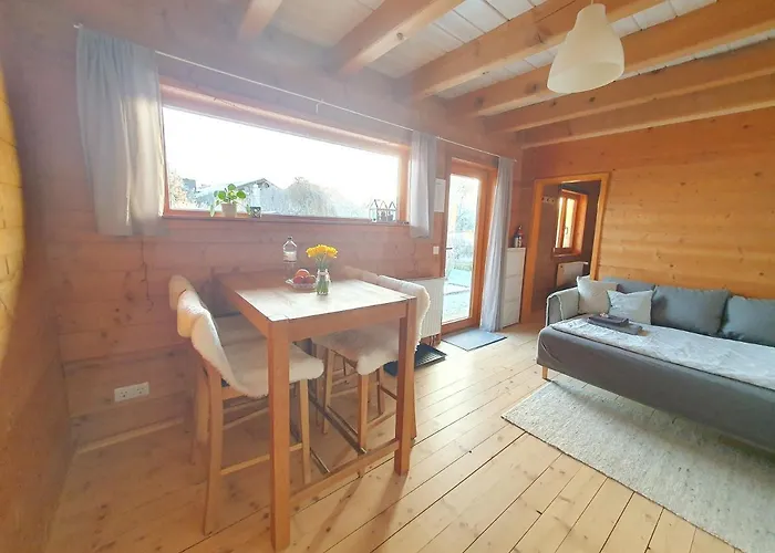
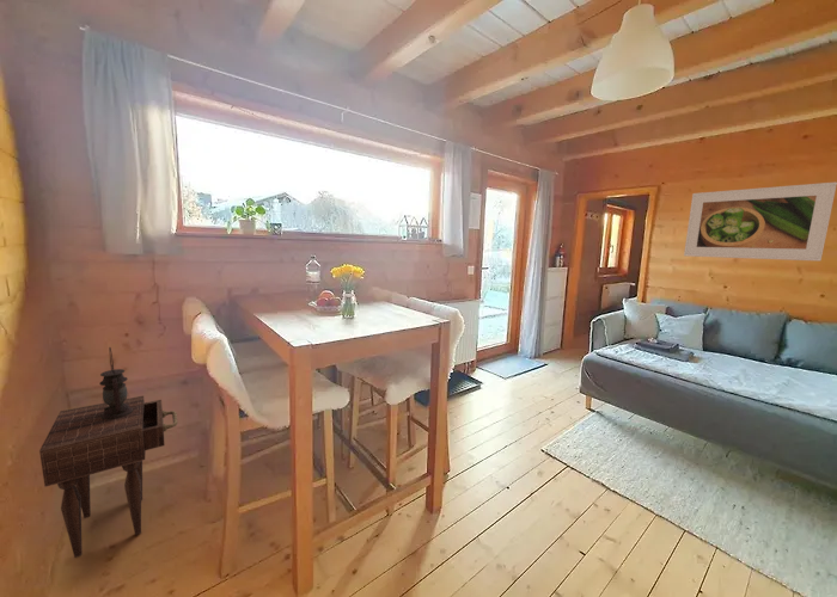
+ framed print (750, 223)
+ nightstand (123, 467)
+ lantern (114, 380)
